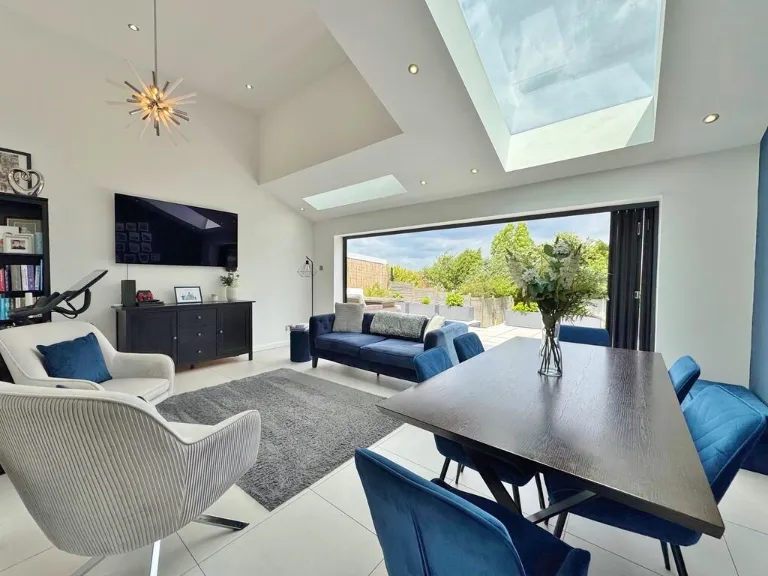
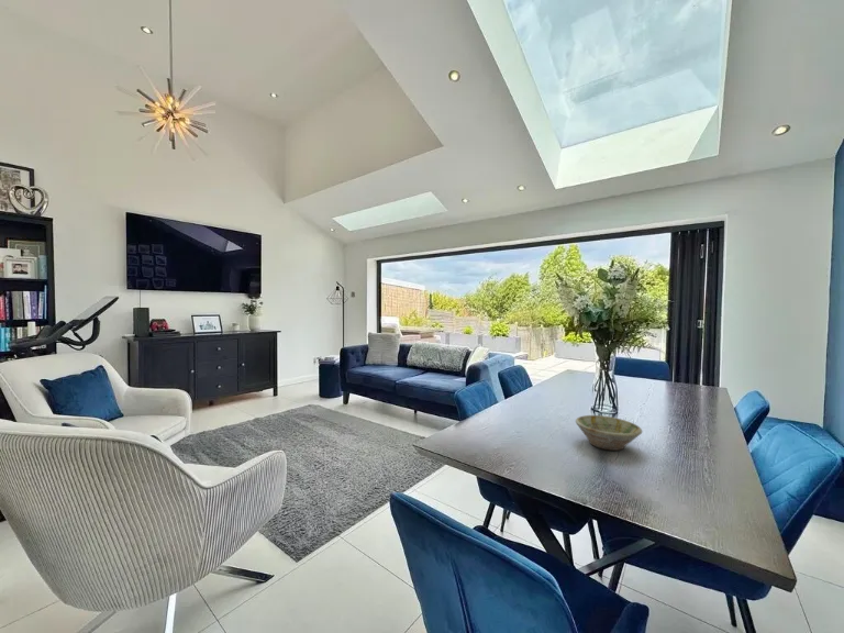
+ bowl (607, 433)
